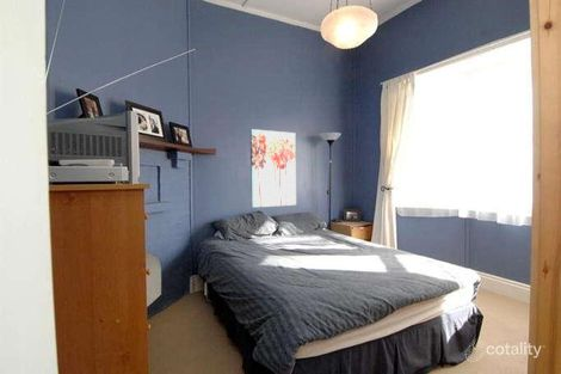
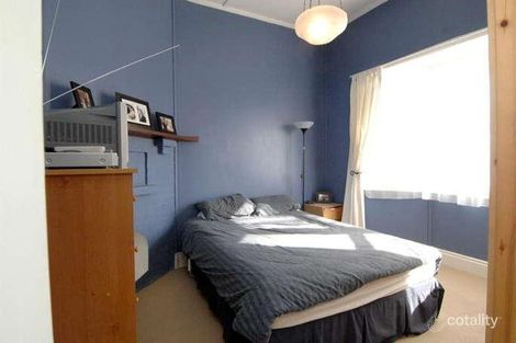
- wall art (273, 168)
